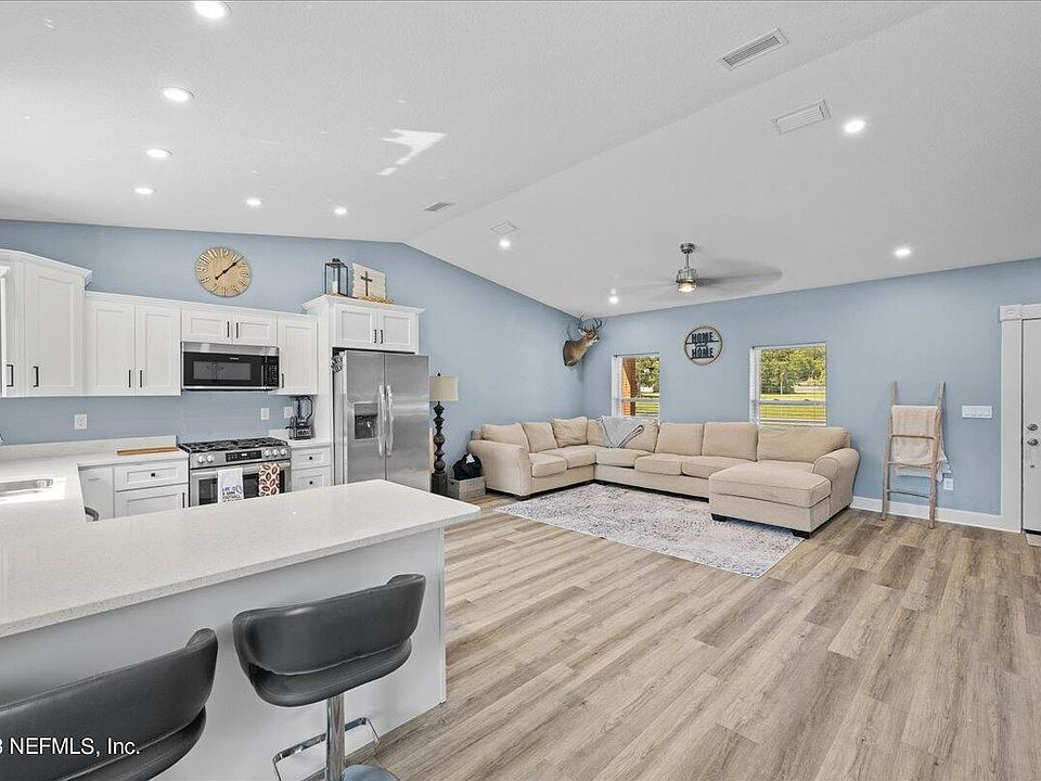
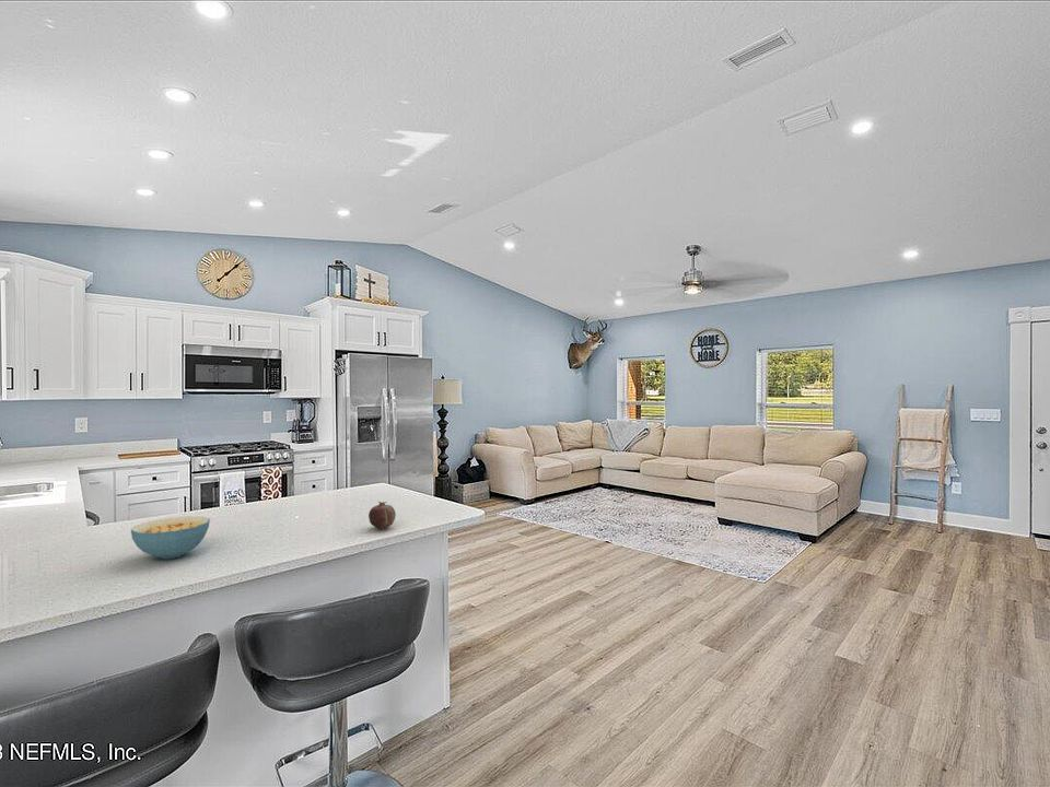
+ cereal bowl (172, 539)
+ fruit (382, 514)
